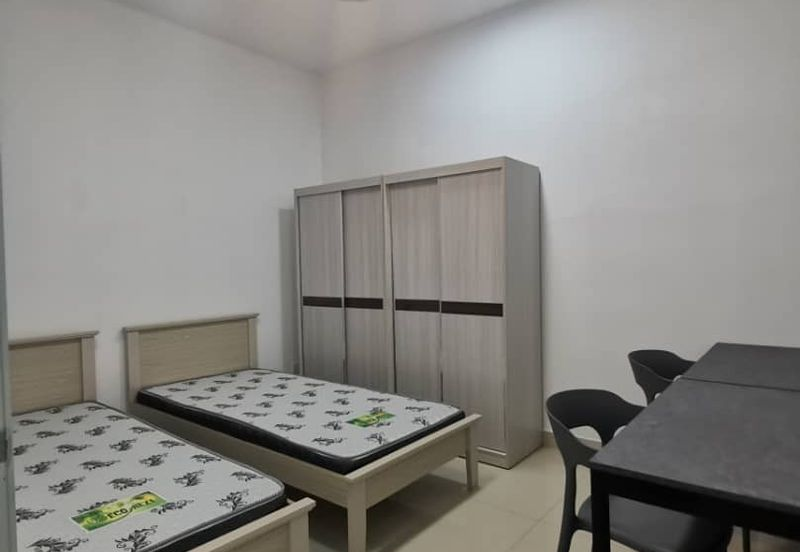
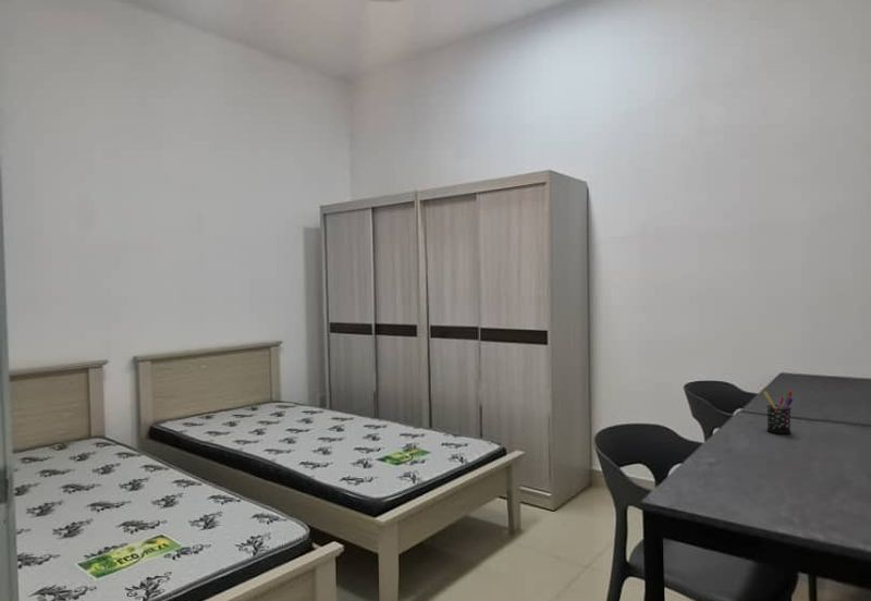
+ pen holder (781, 409)
